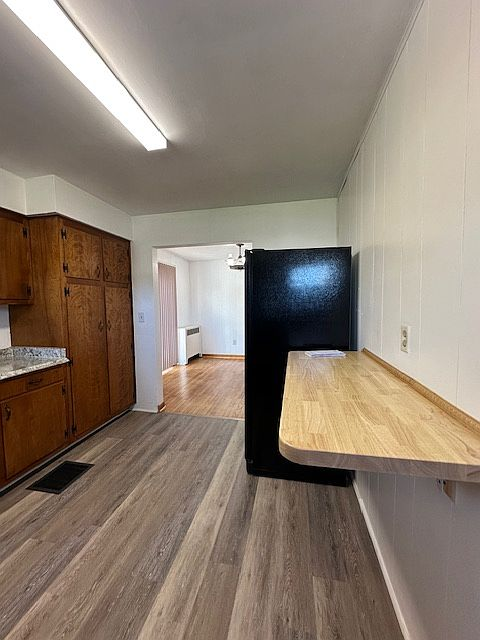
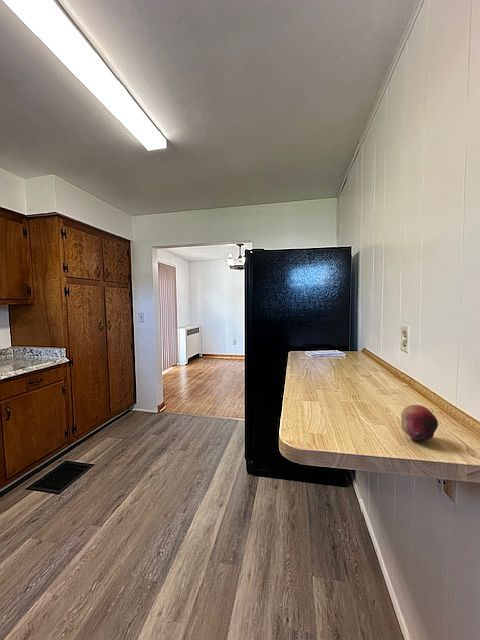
+ fruit (418, 422)
